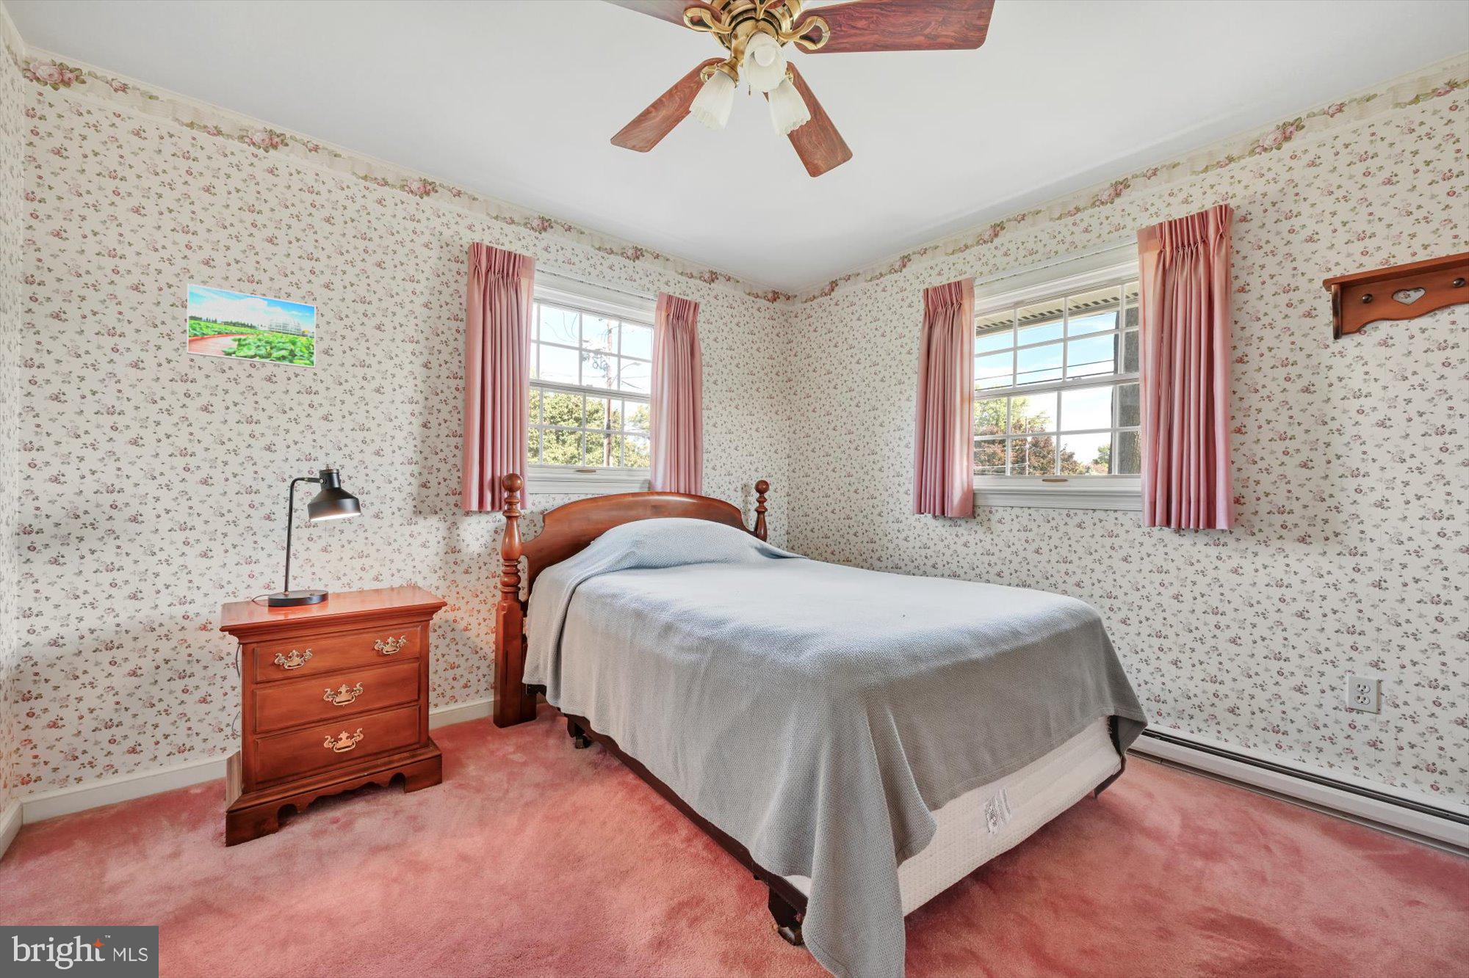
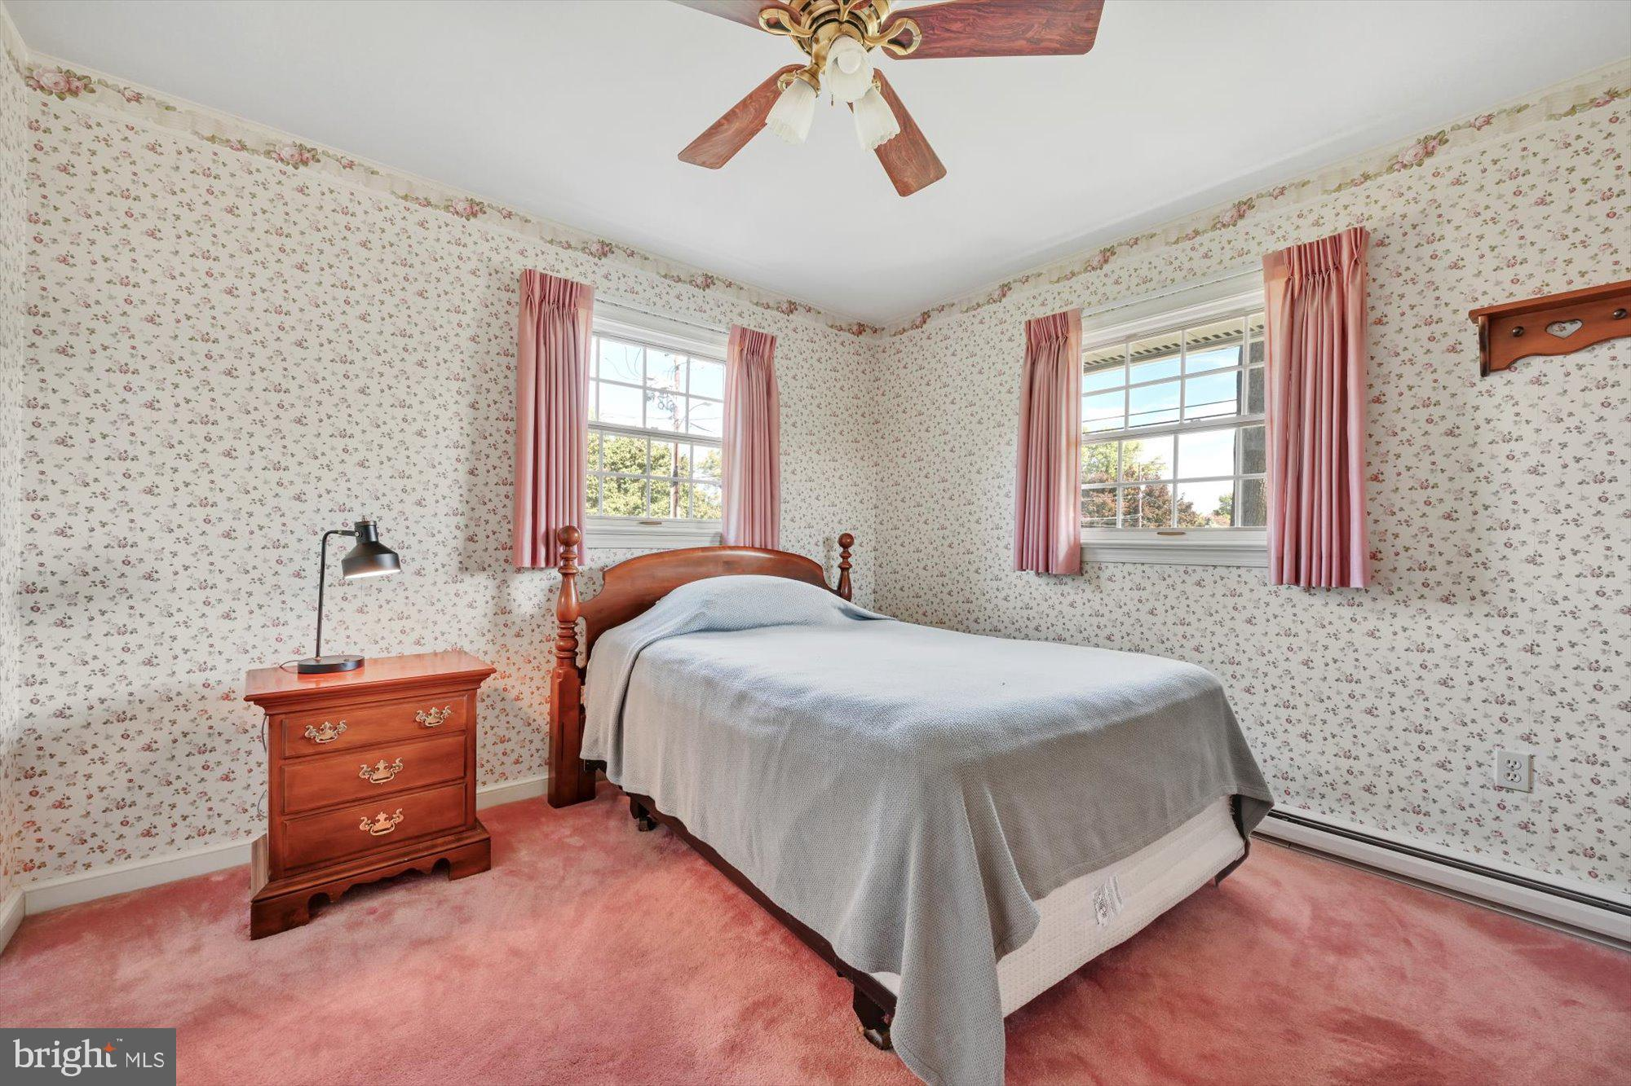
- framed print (254, 327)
